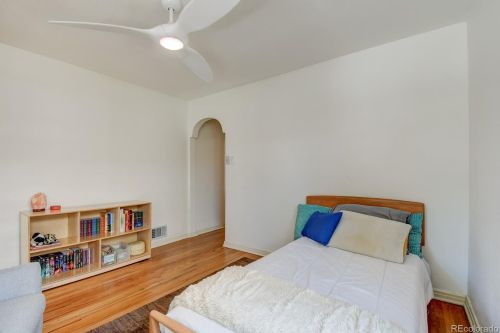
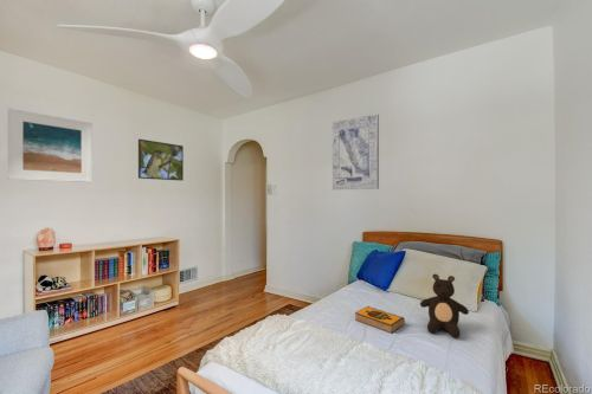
+ teddy bear (443, 303)
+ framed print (53, 148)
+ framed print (161, 161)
+ hardback book (379, 318)
+ wall art (354, 154)
